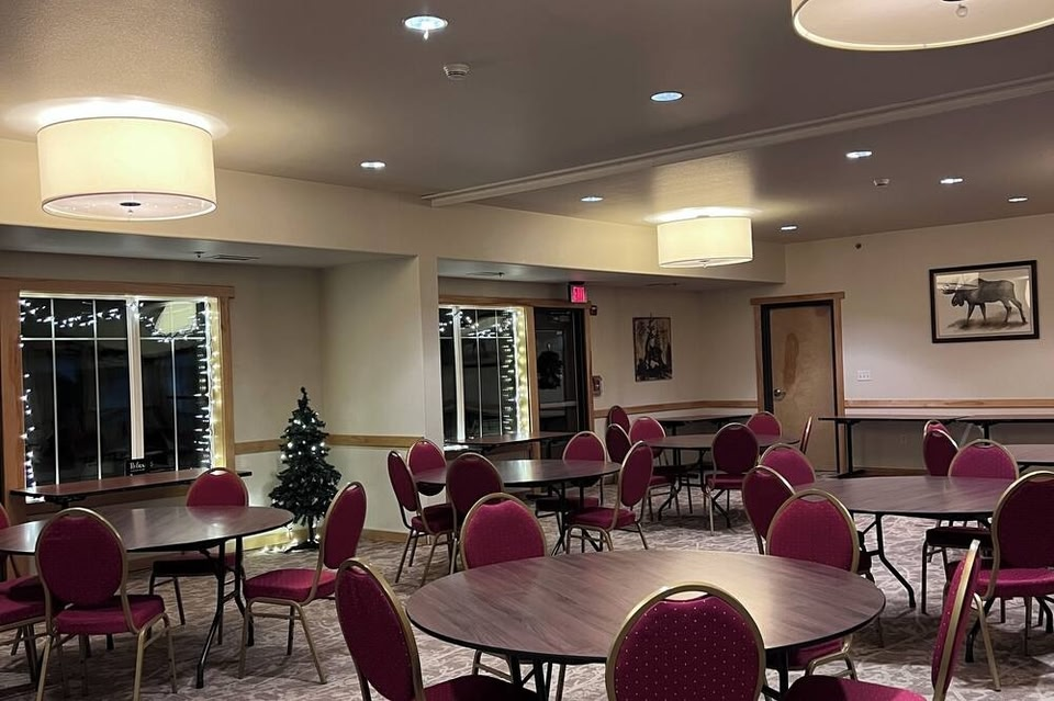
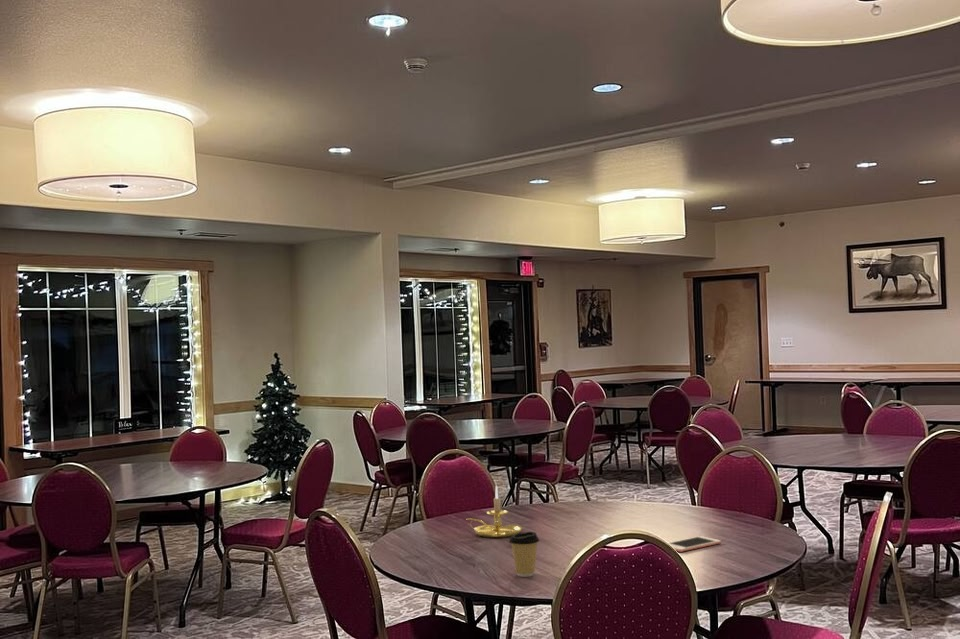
+ cell phone (691, 543)
+ candle holder (493, 510)
+ coffee cup (524, 554)
